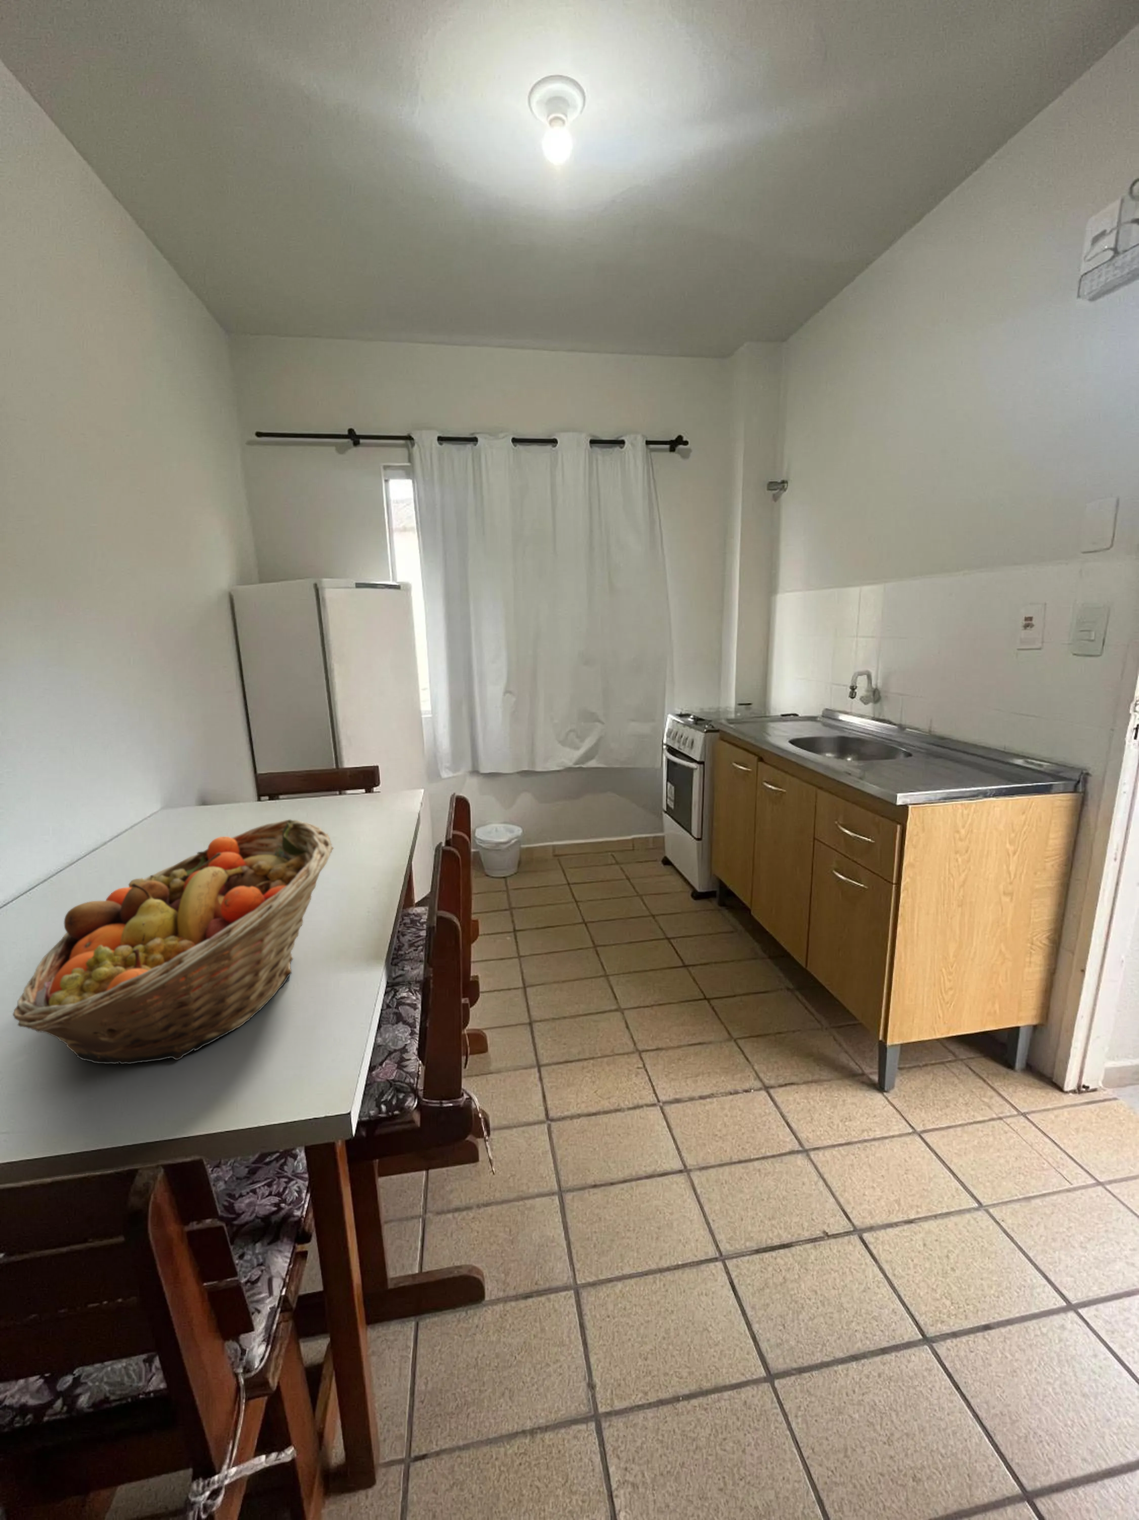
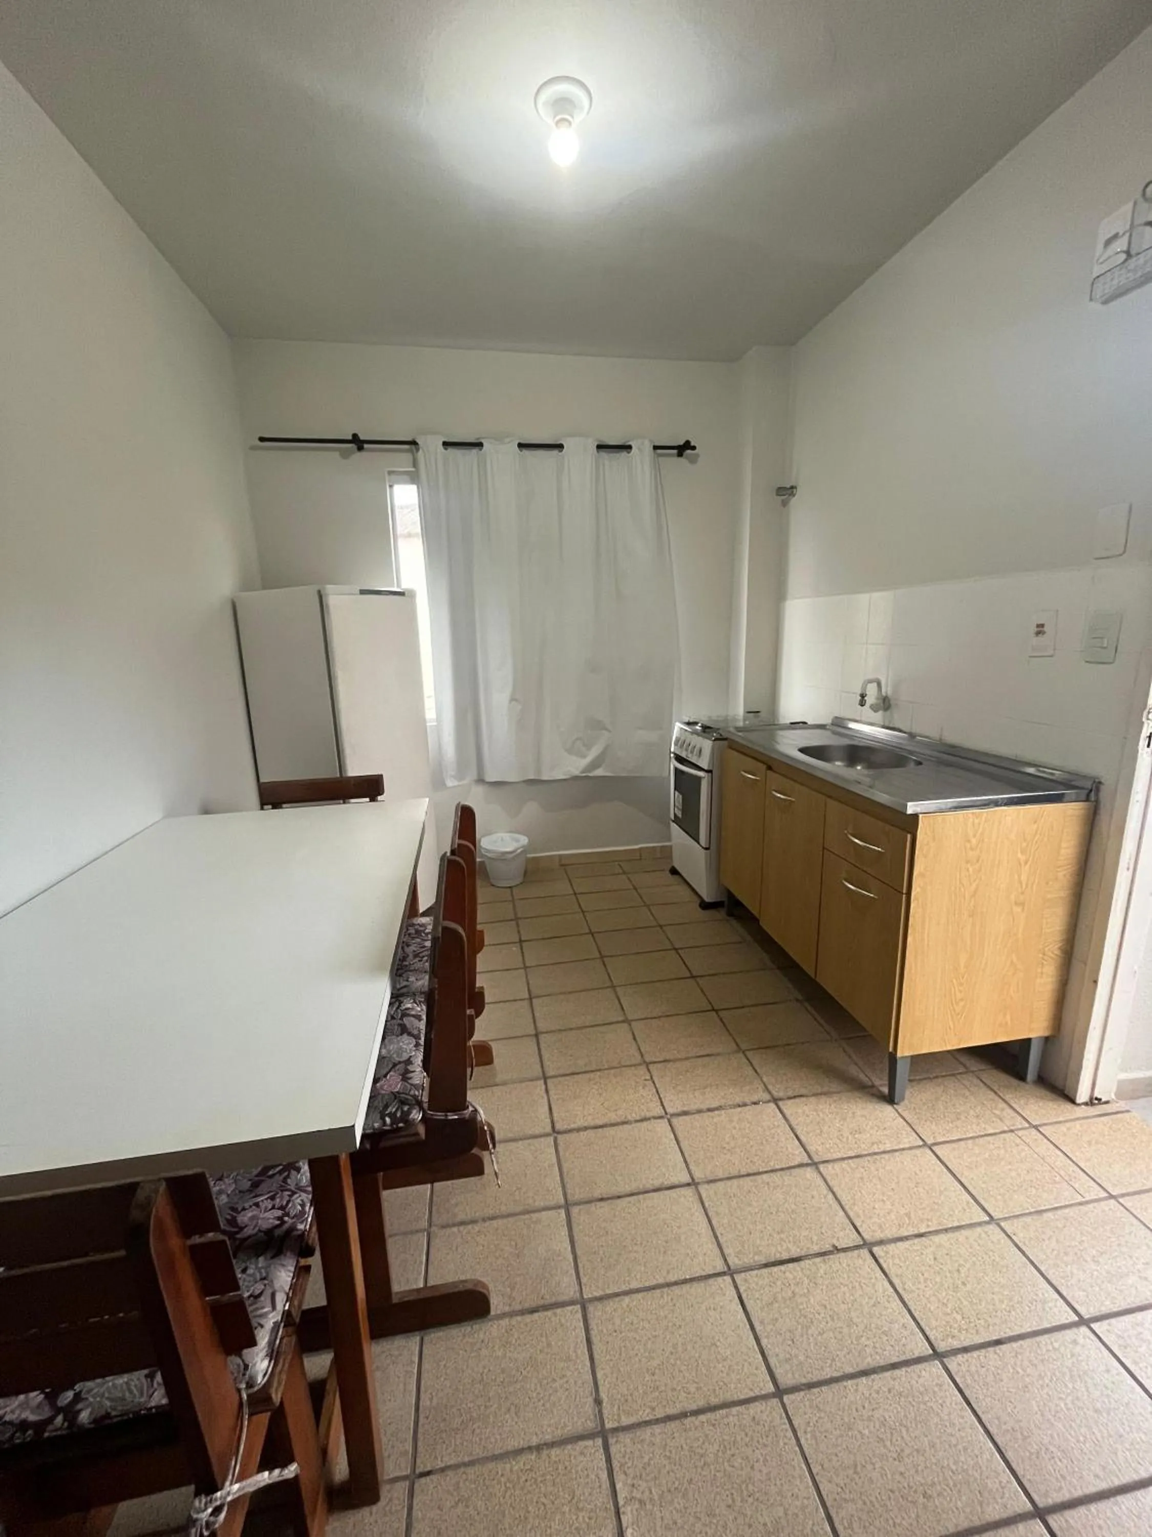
- fruit basket (196, 924)
